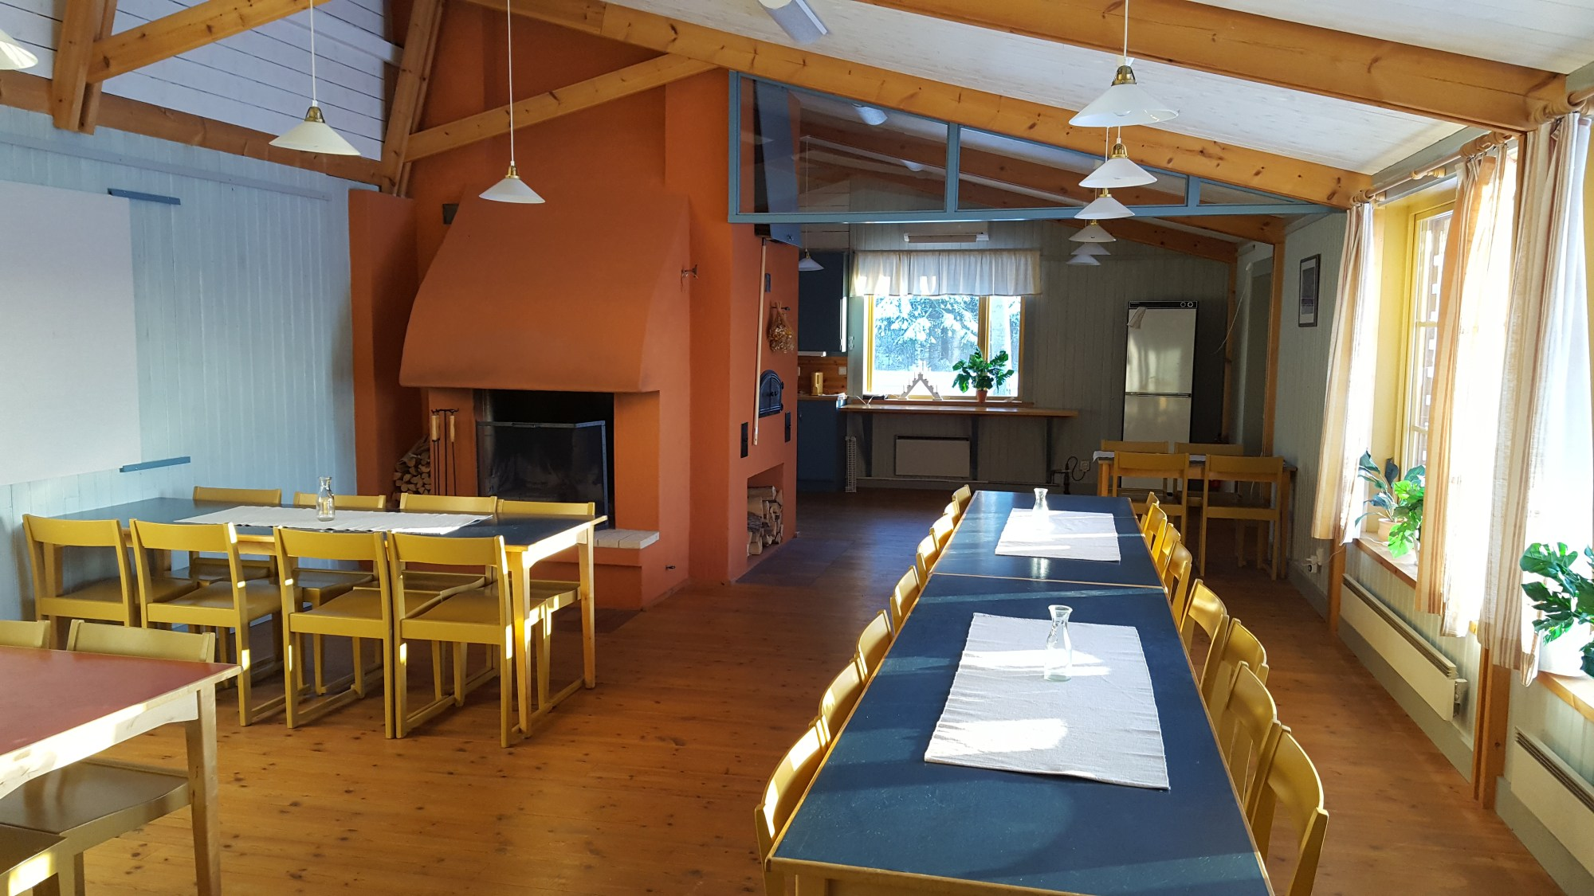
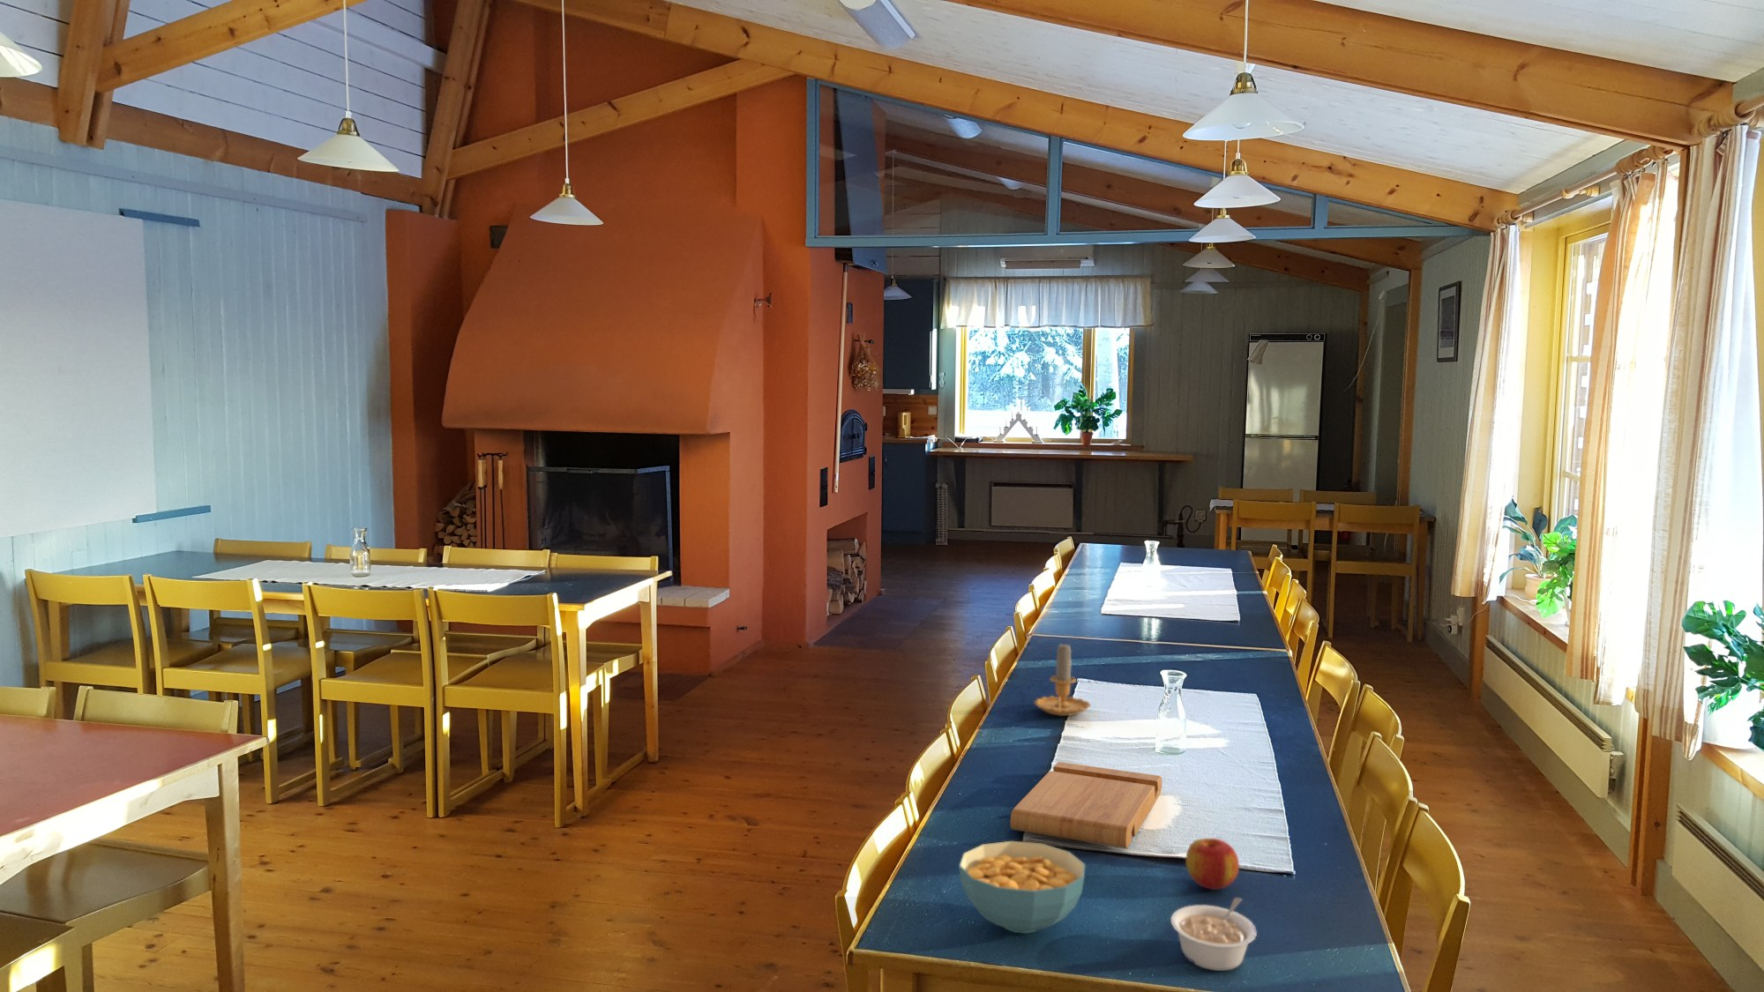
+ cutting board (1089, 801)
+ apple (1212, 862)
+ legume (1212, 935)
+ candle (1063, 678)
+ cereal bowl (1021, 894)
